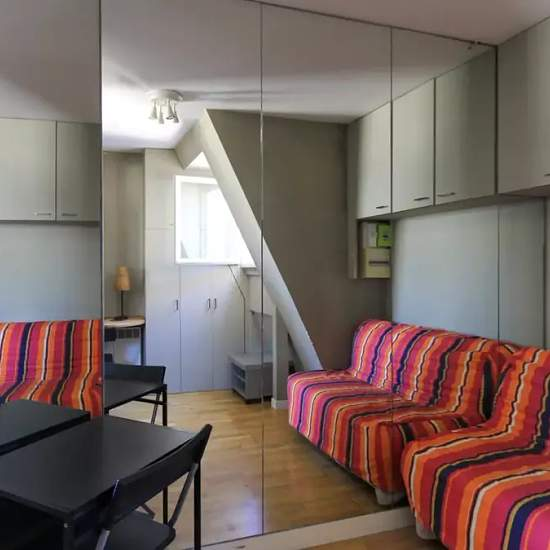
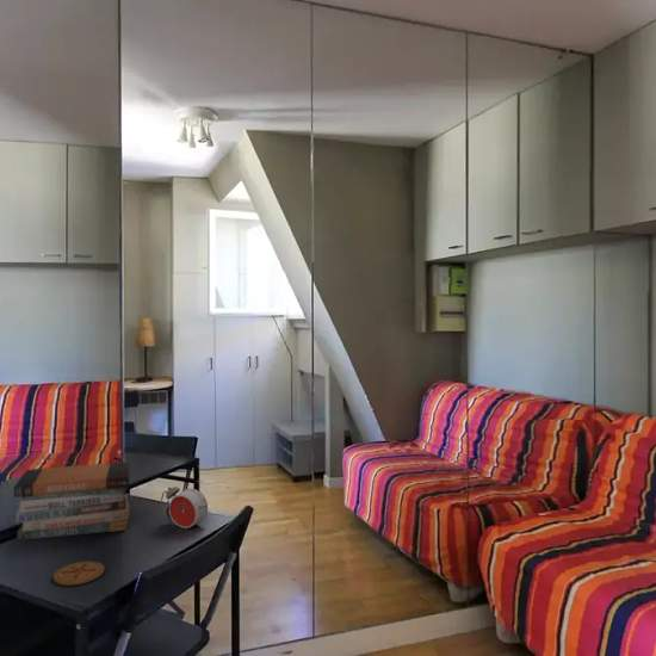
+ coaster (79, 573)
+ alarm clock (185, 506)
+ book stack (75, 499)
